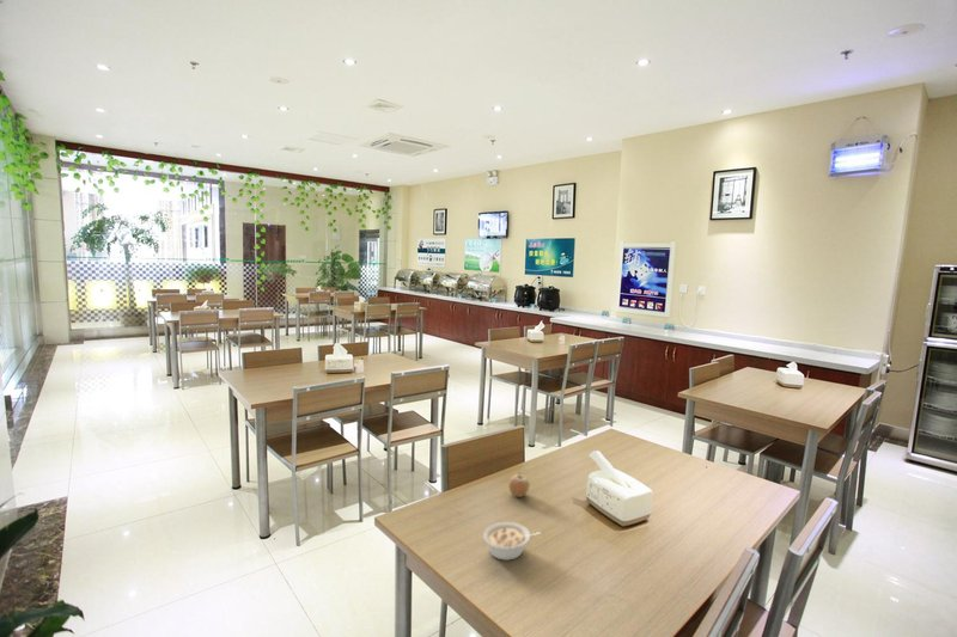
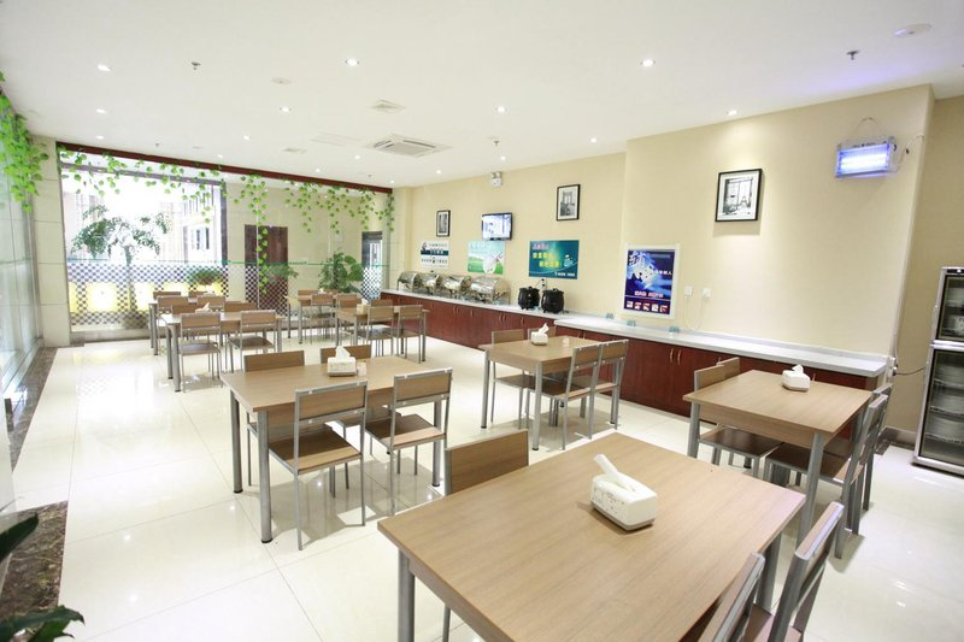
- fruit (518, 483)
- legume (507, 540)
